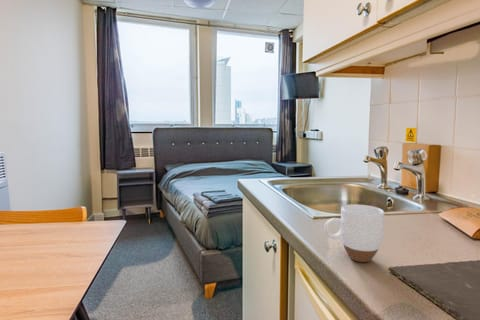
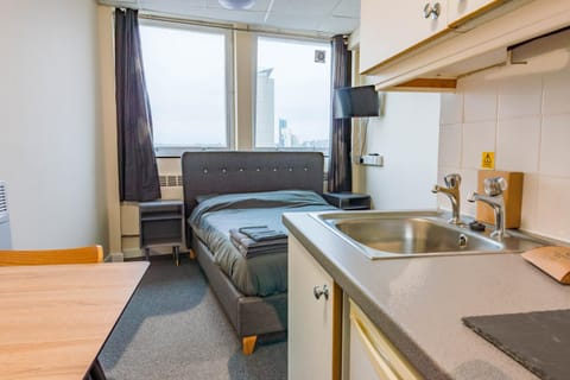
- mug (352, 234)
